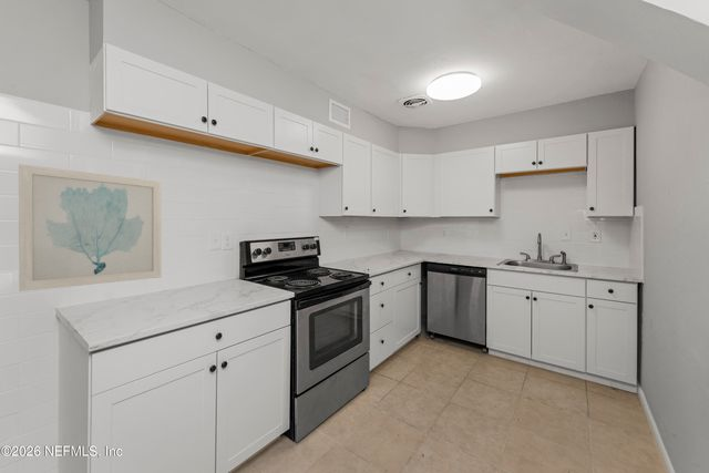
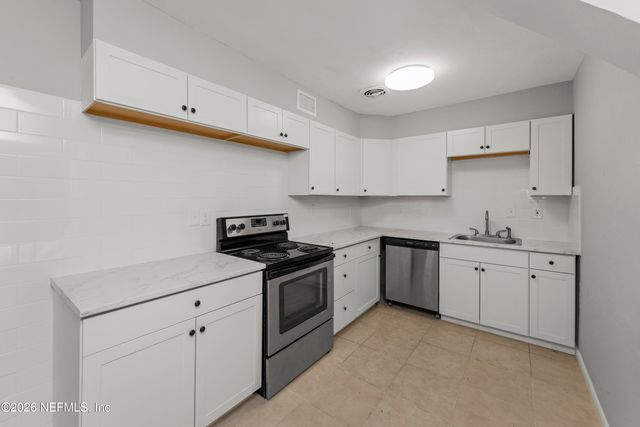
- wall art (100, 228)
